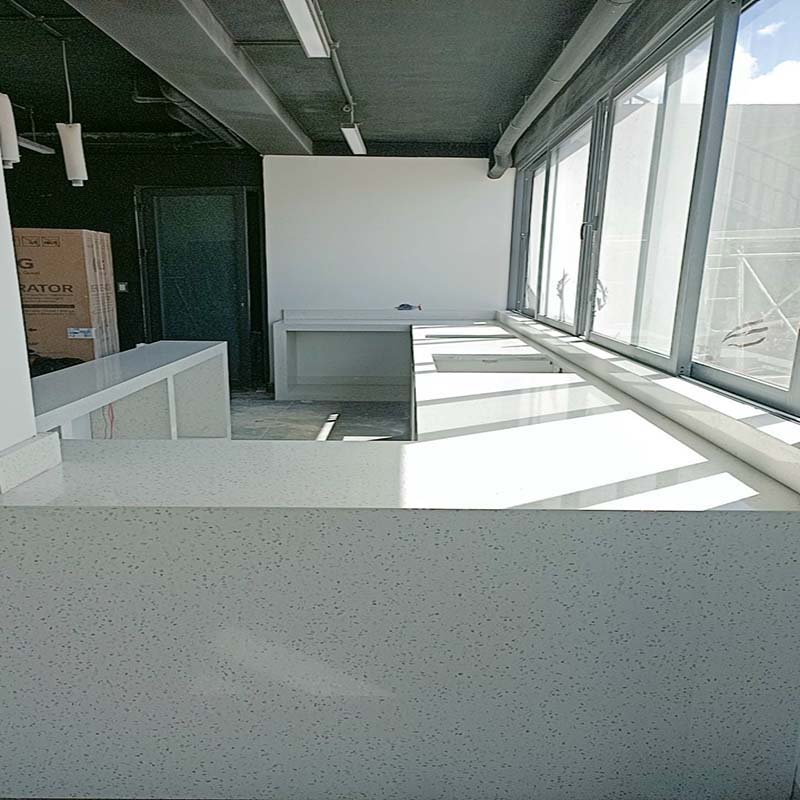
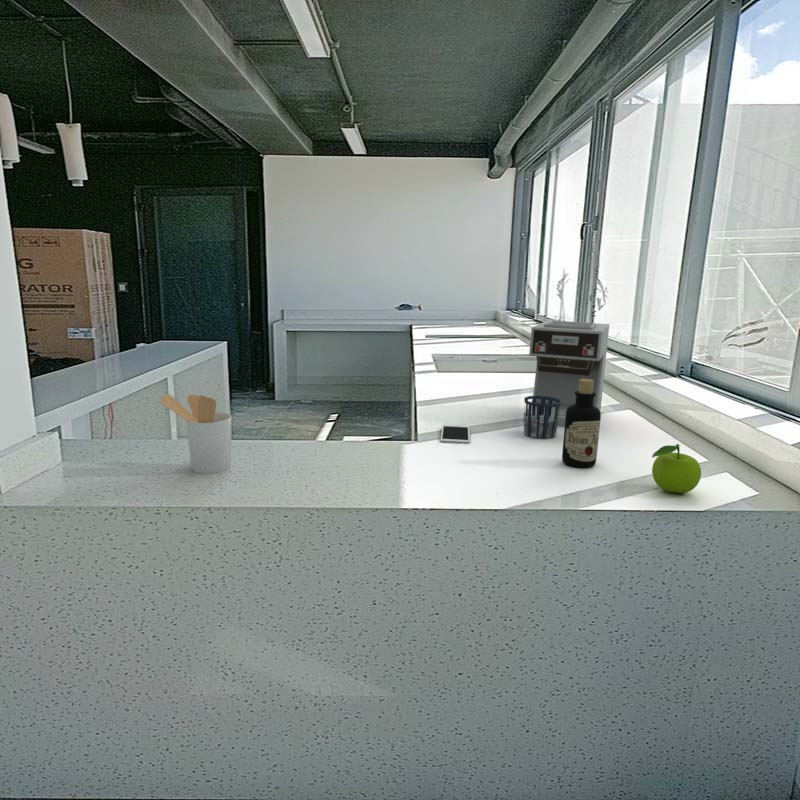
+ bottle (582, 422)
+ utensil holder (197, 431)
+ cell phone (455, 433)
+ fruit (670, 468)
+ coffee maker (567, 370)
+ cup (540, 417)
